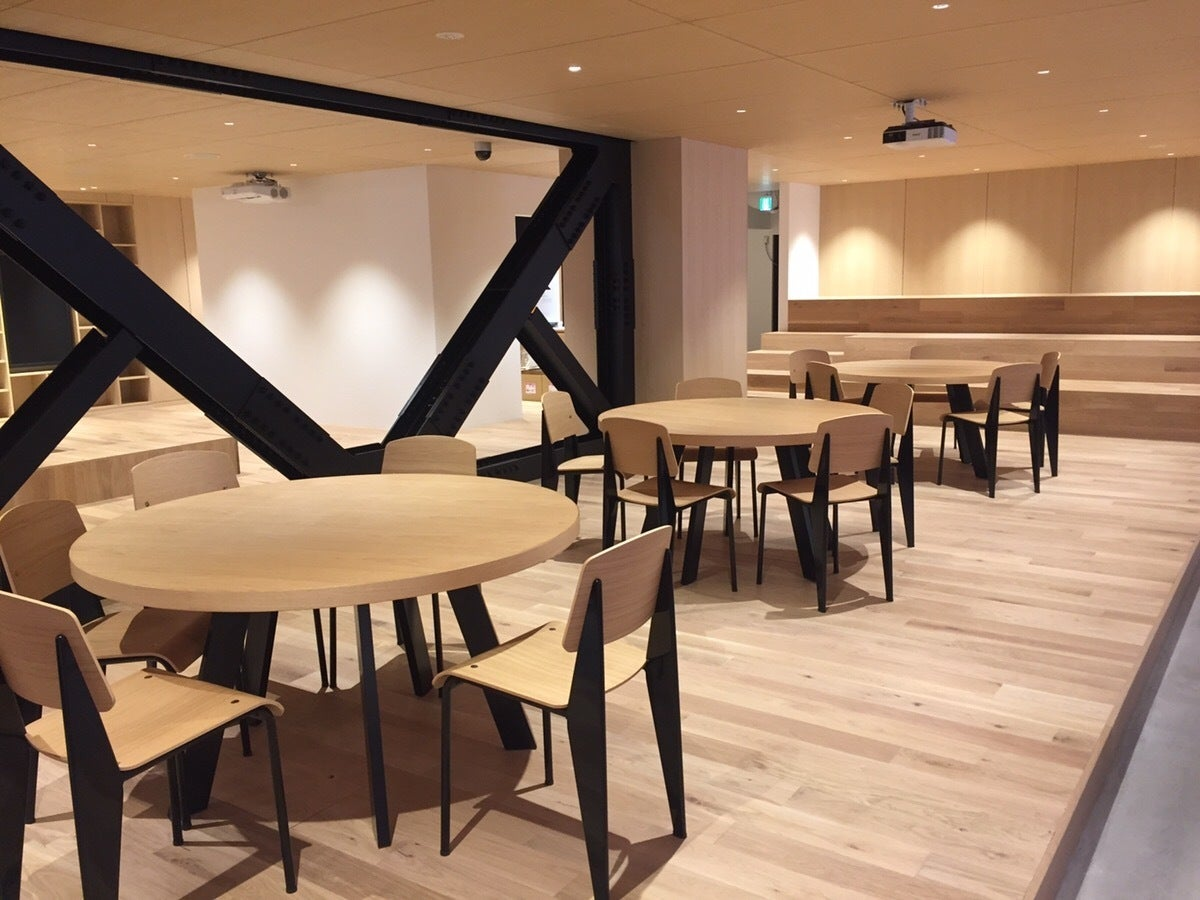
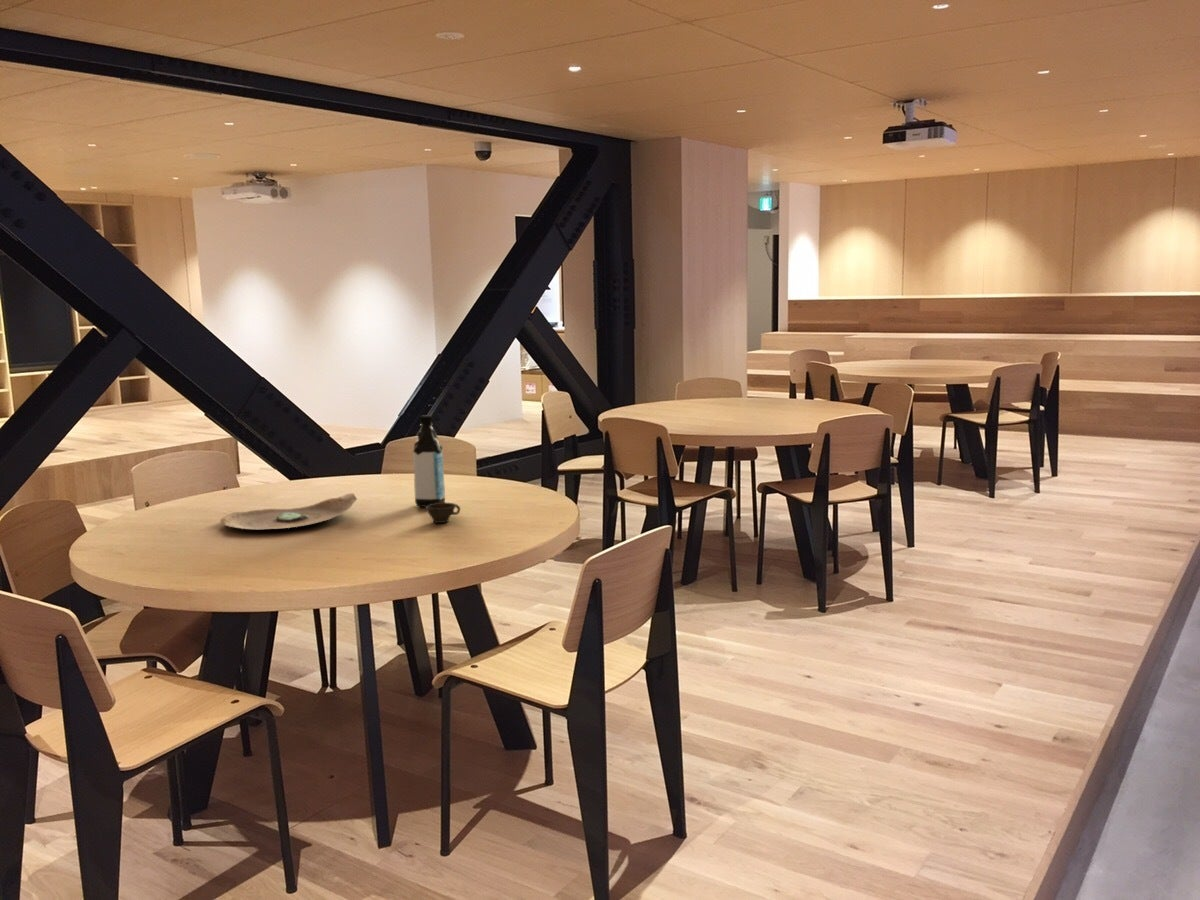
+ decorative bowl (290, 511)
+ water bottle (428, 460)
+ cup (443, 513)
